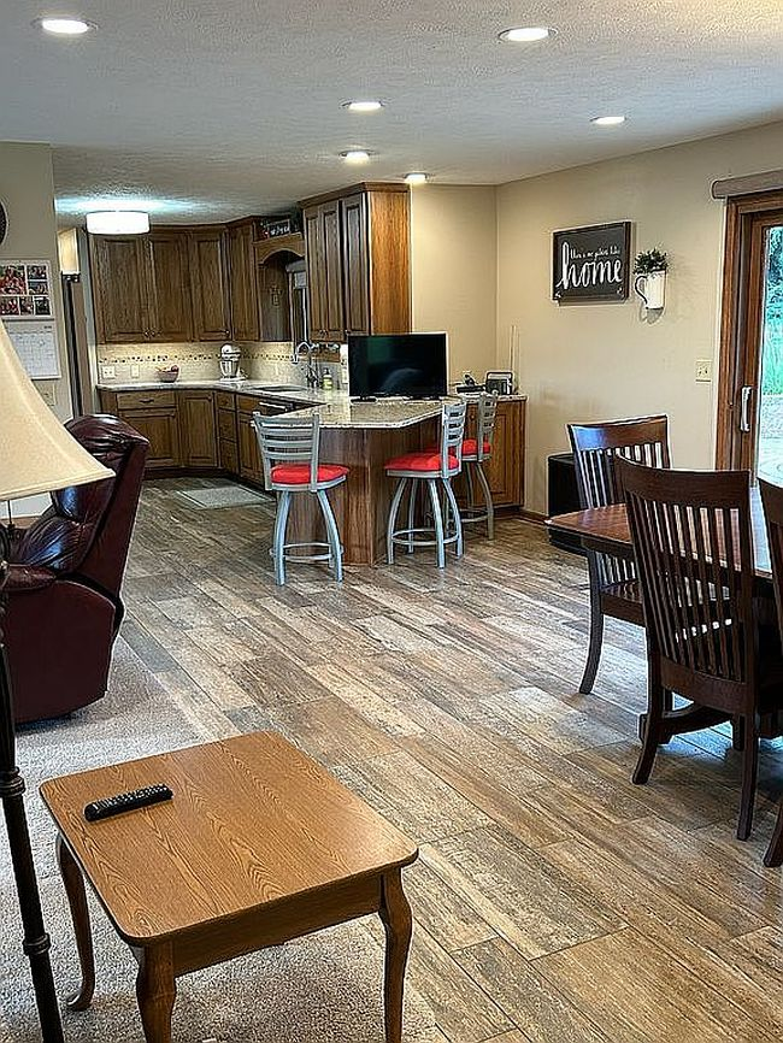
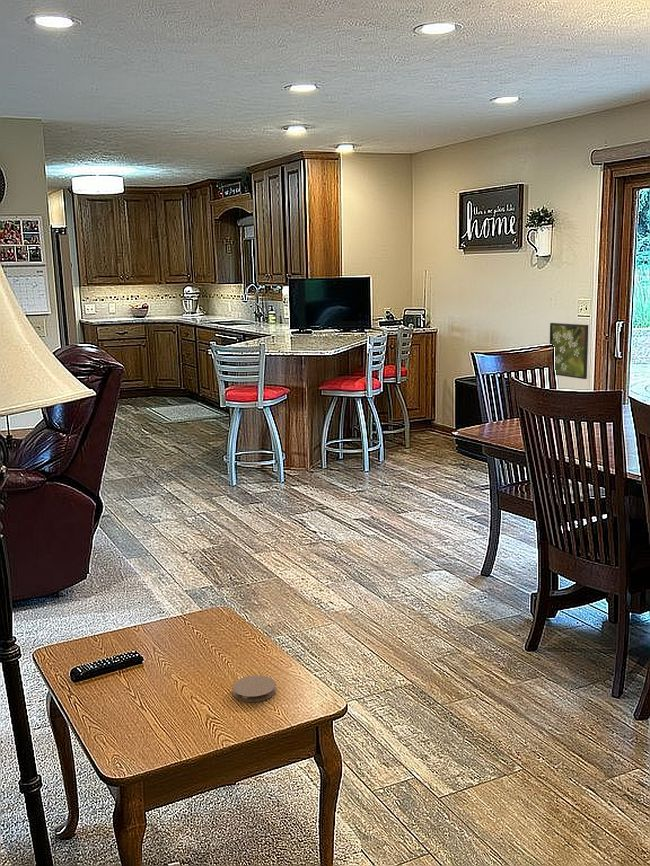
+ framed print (568, 350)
+ coaster (254, 688)
